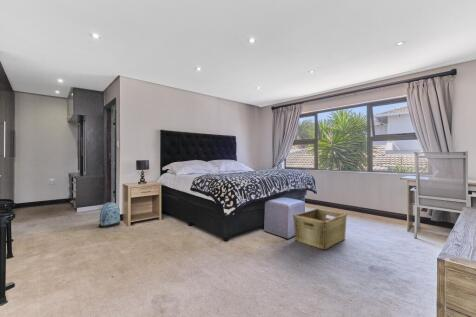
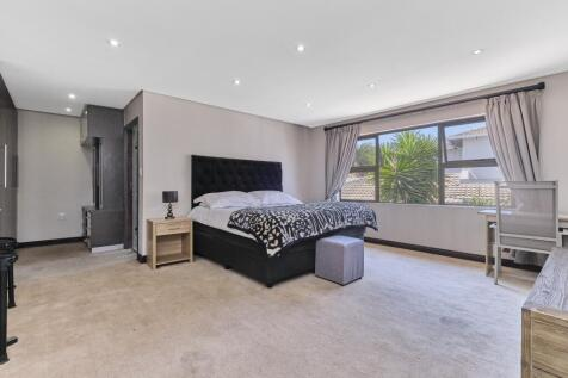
- hamper (320, 227)
- backpack (110, 214)
